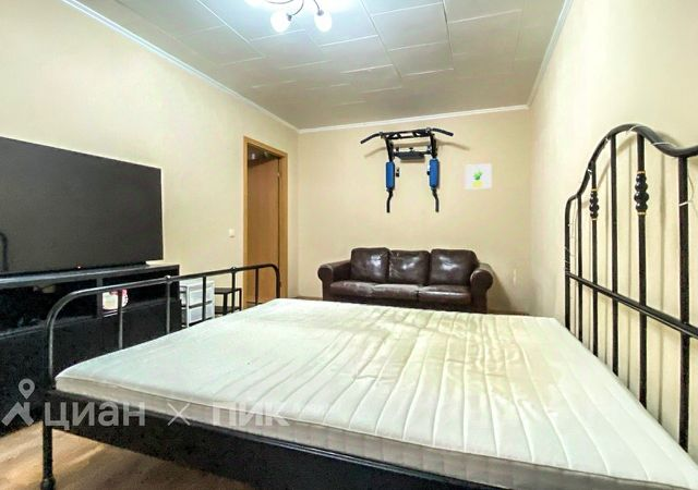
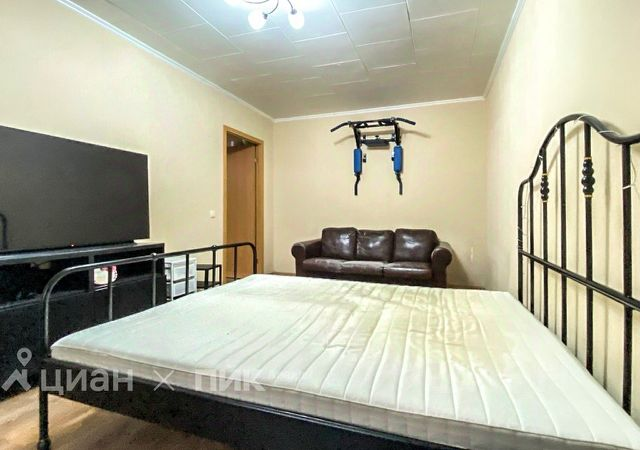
- wall art (478, 176)
